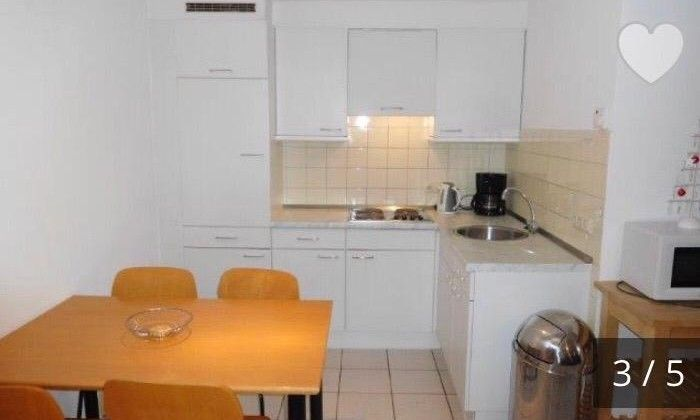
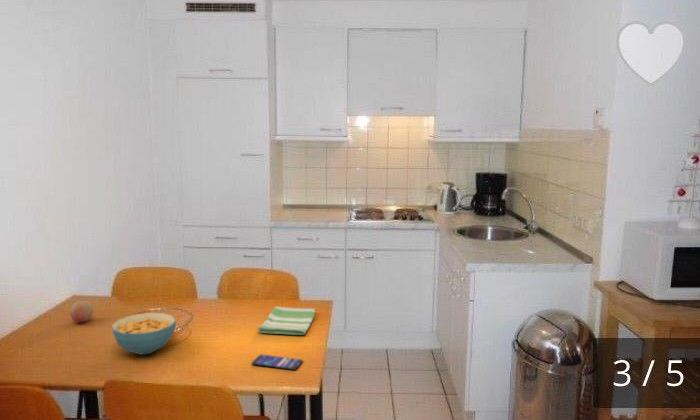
+ fruit (81, 311)
+ smartphone (277, 362)
+ dish towel (288, 319)
+ cereal bowl (144, 336)
